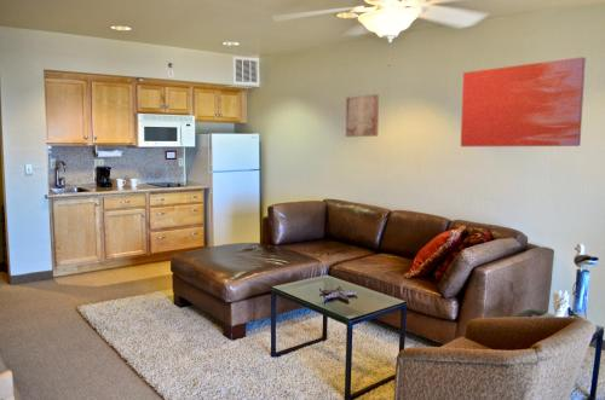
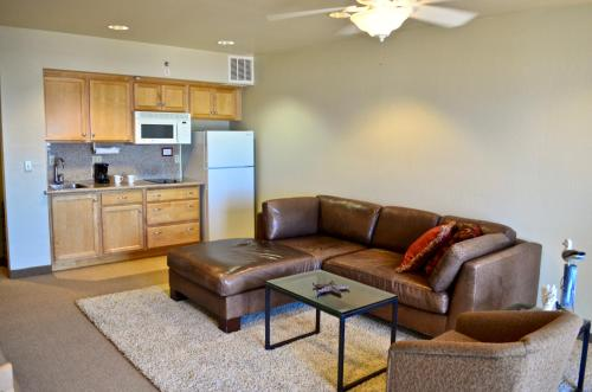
- wall art (517, 106)
- wall art (361, 116)
